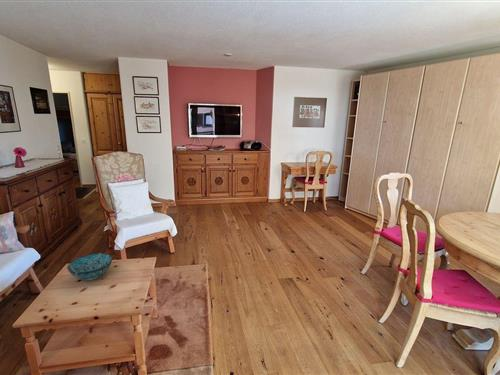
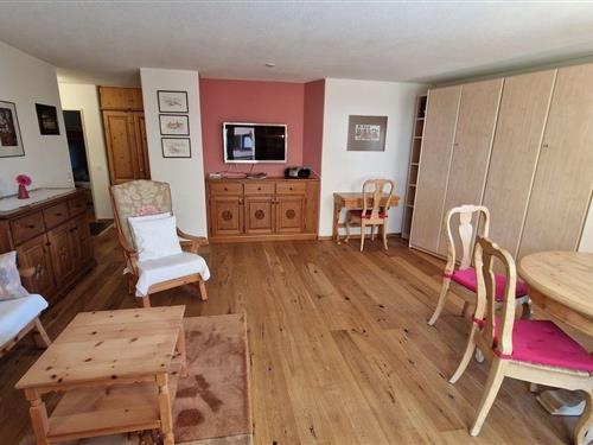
- decorative bowl (91, 269)
